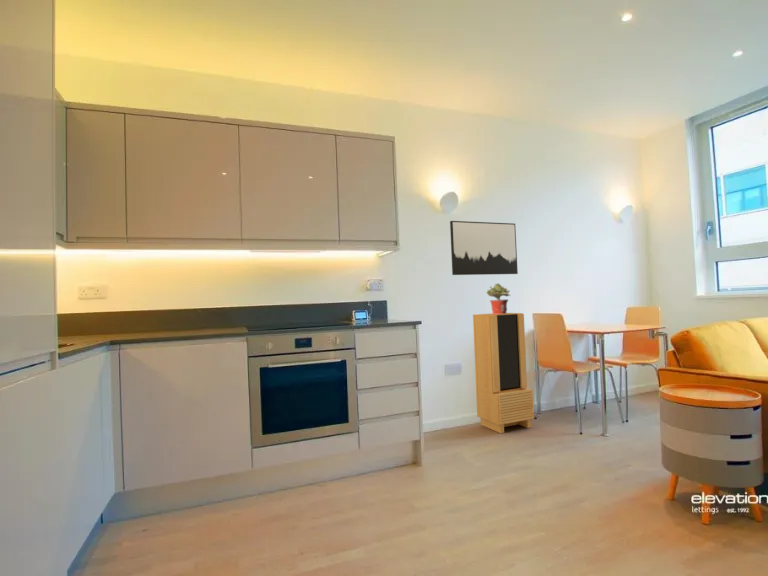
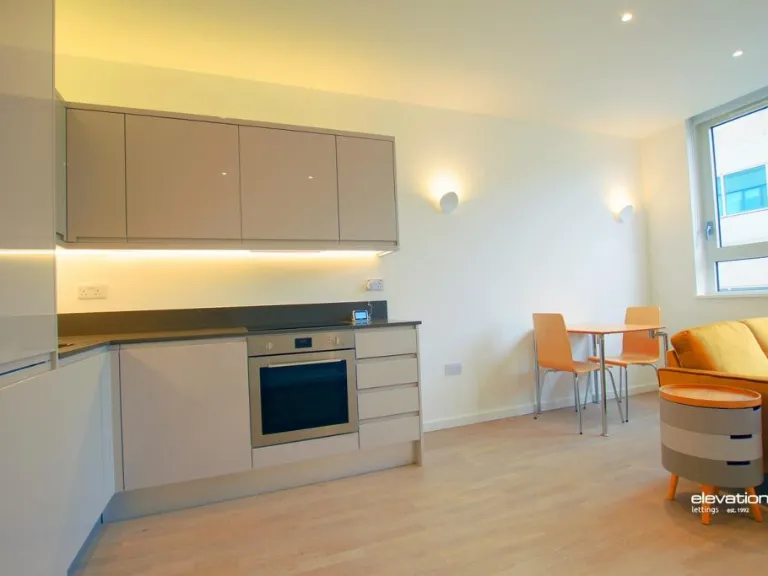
- potted plant (498, 298)
- wall art (484, 248)
- storage cabinet (503, 369)
